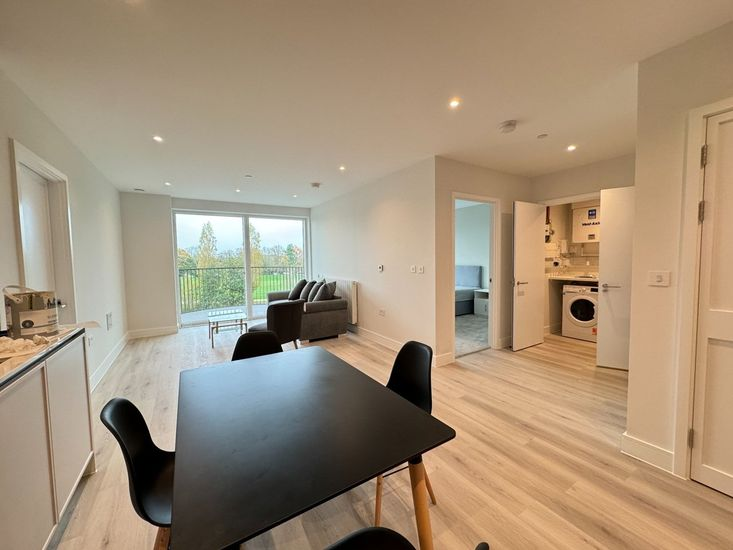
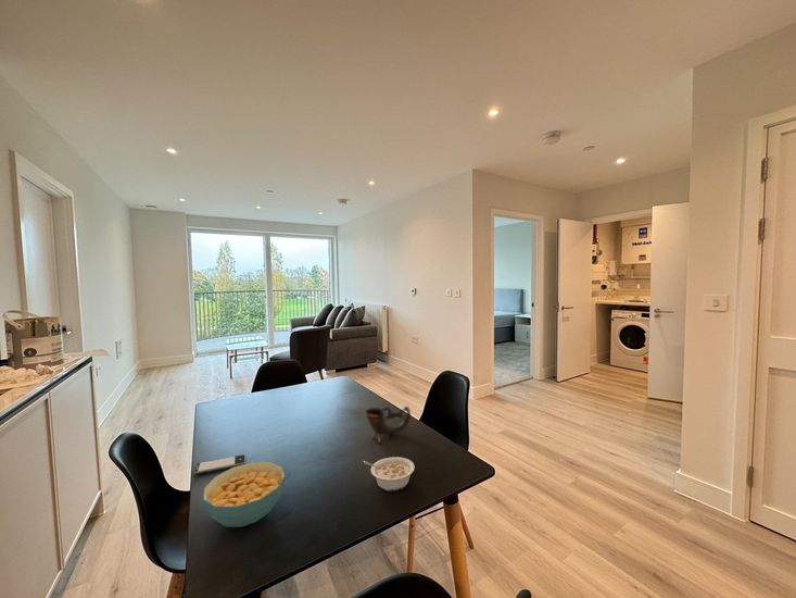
+ smartphone (220, 463)
+ cereal bowl (245, 499)
+ cup (389, 419)
+ legume (391, 473)
